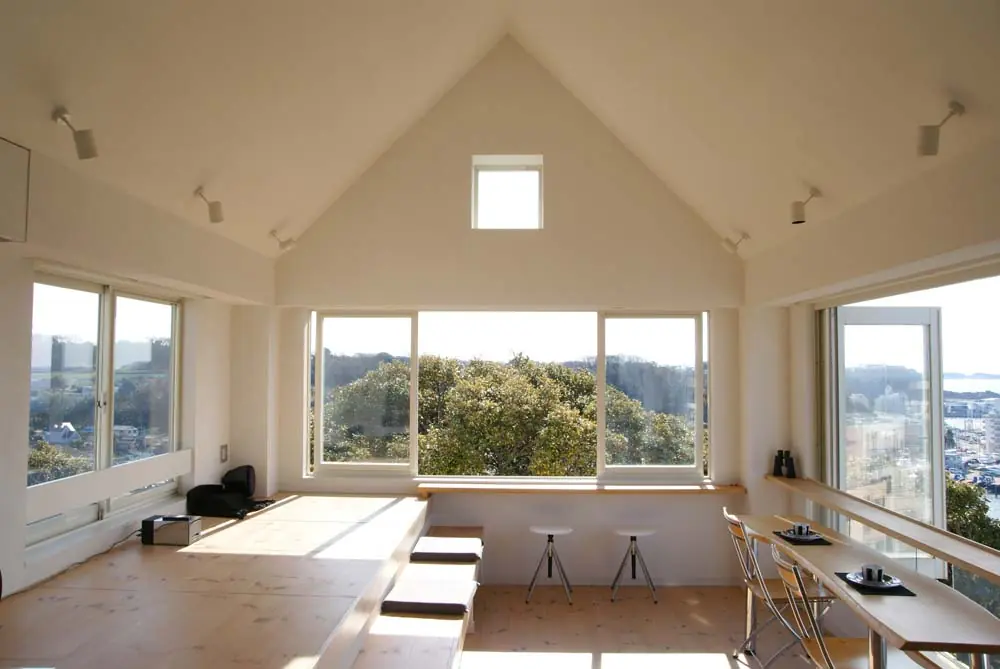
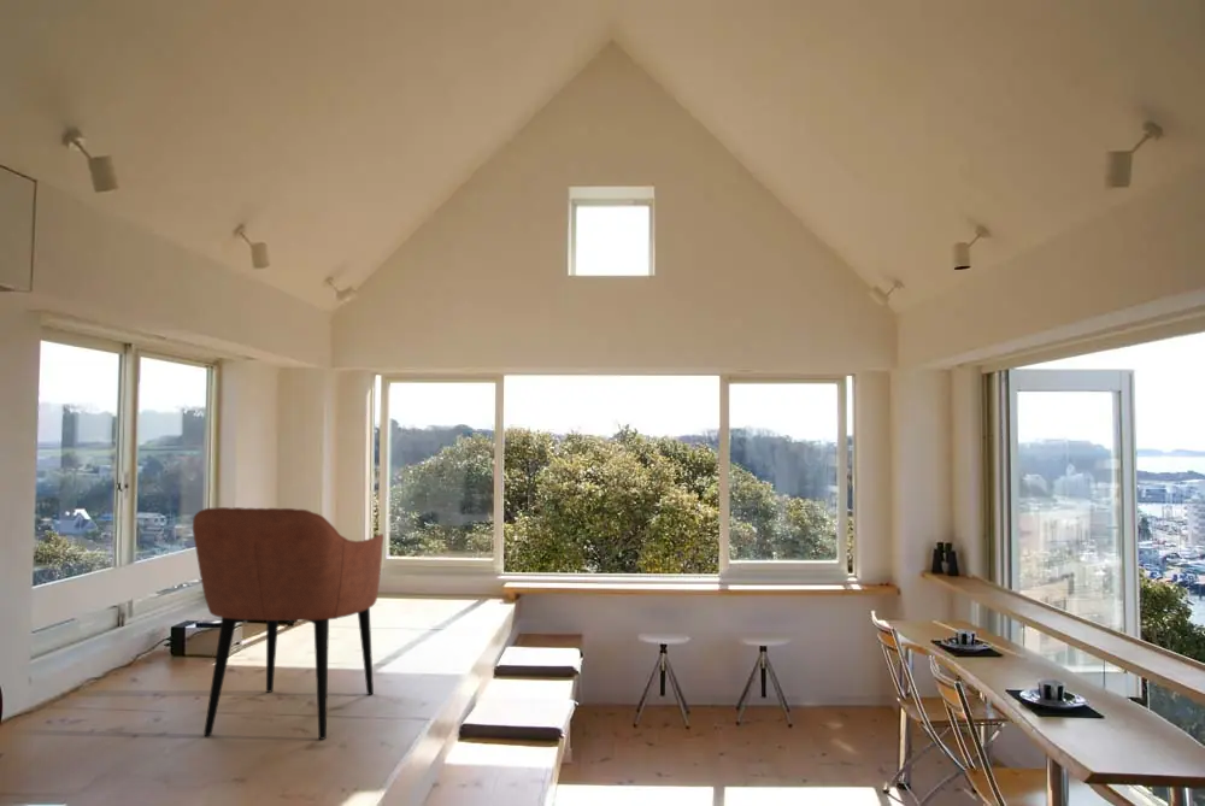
+ armchair (290, 608)
